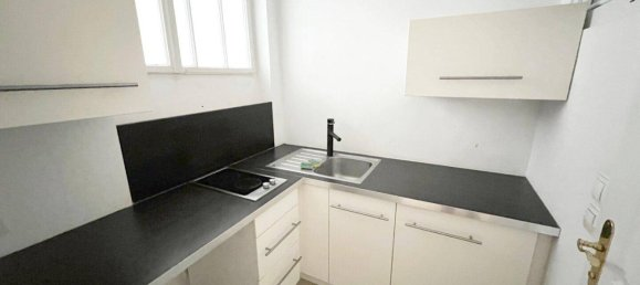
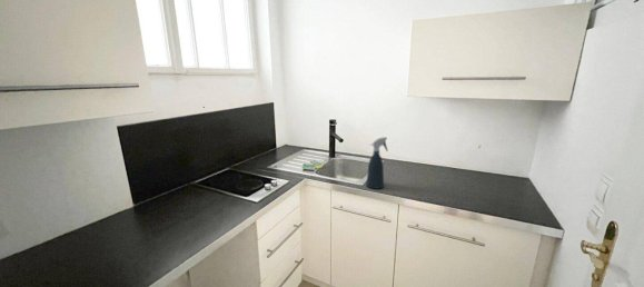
+ spray bottle (376, 161)
